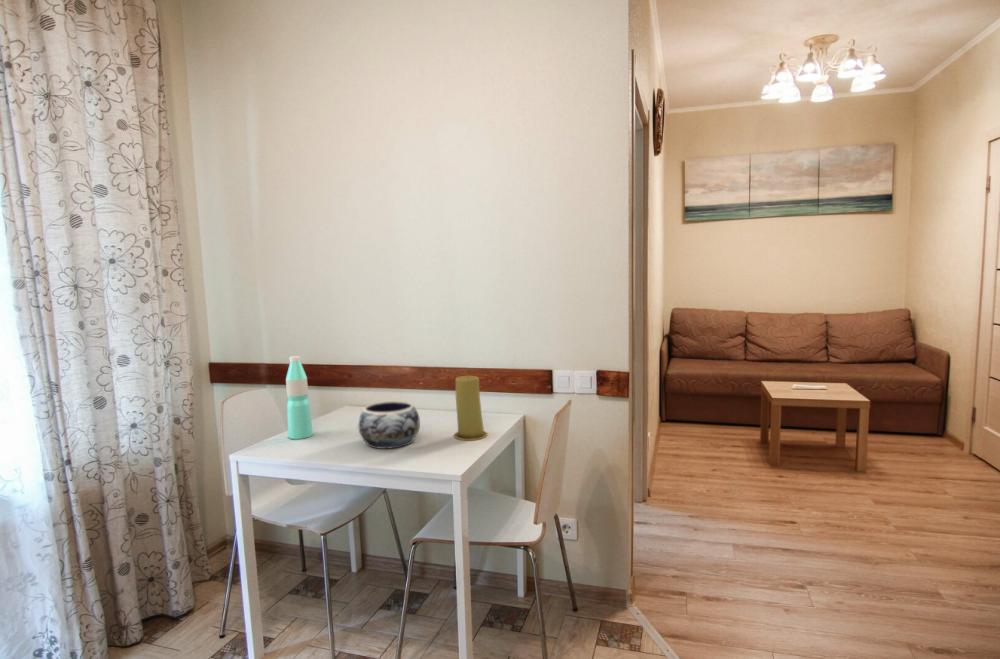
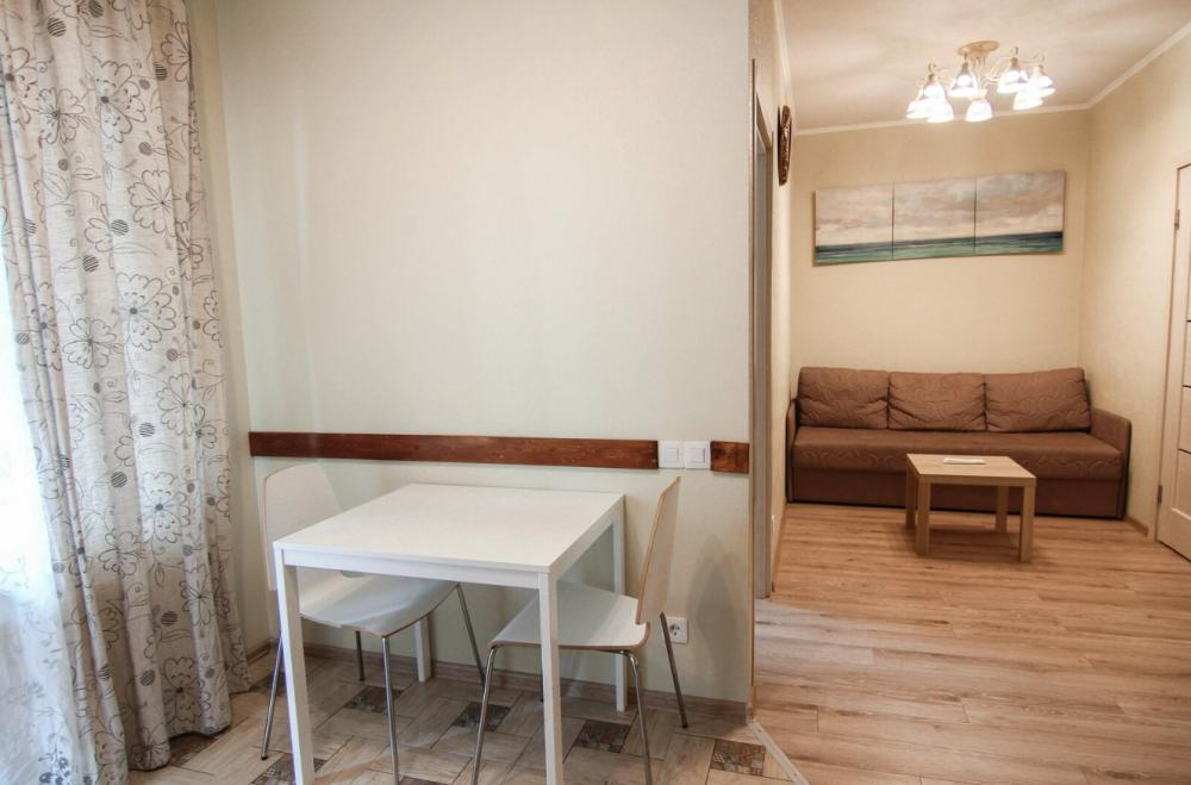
- water bottle (297, 396)
- candle (469, 406)
- decorative bowl (389, 424)
